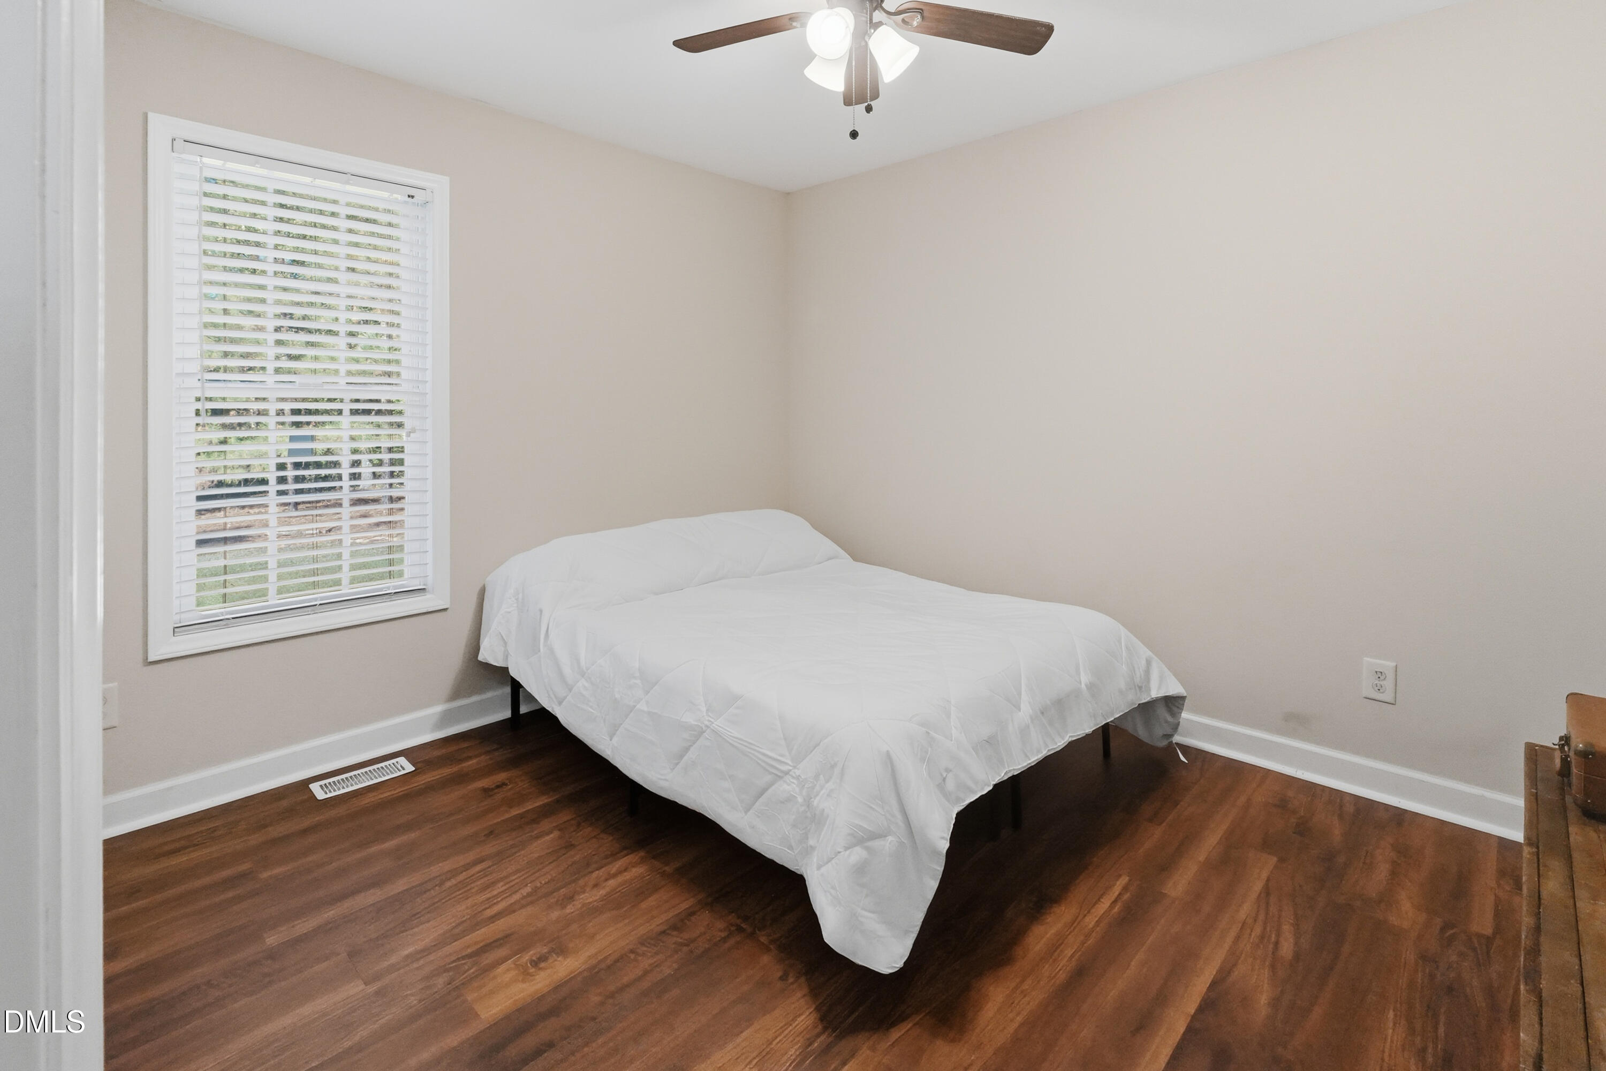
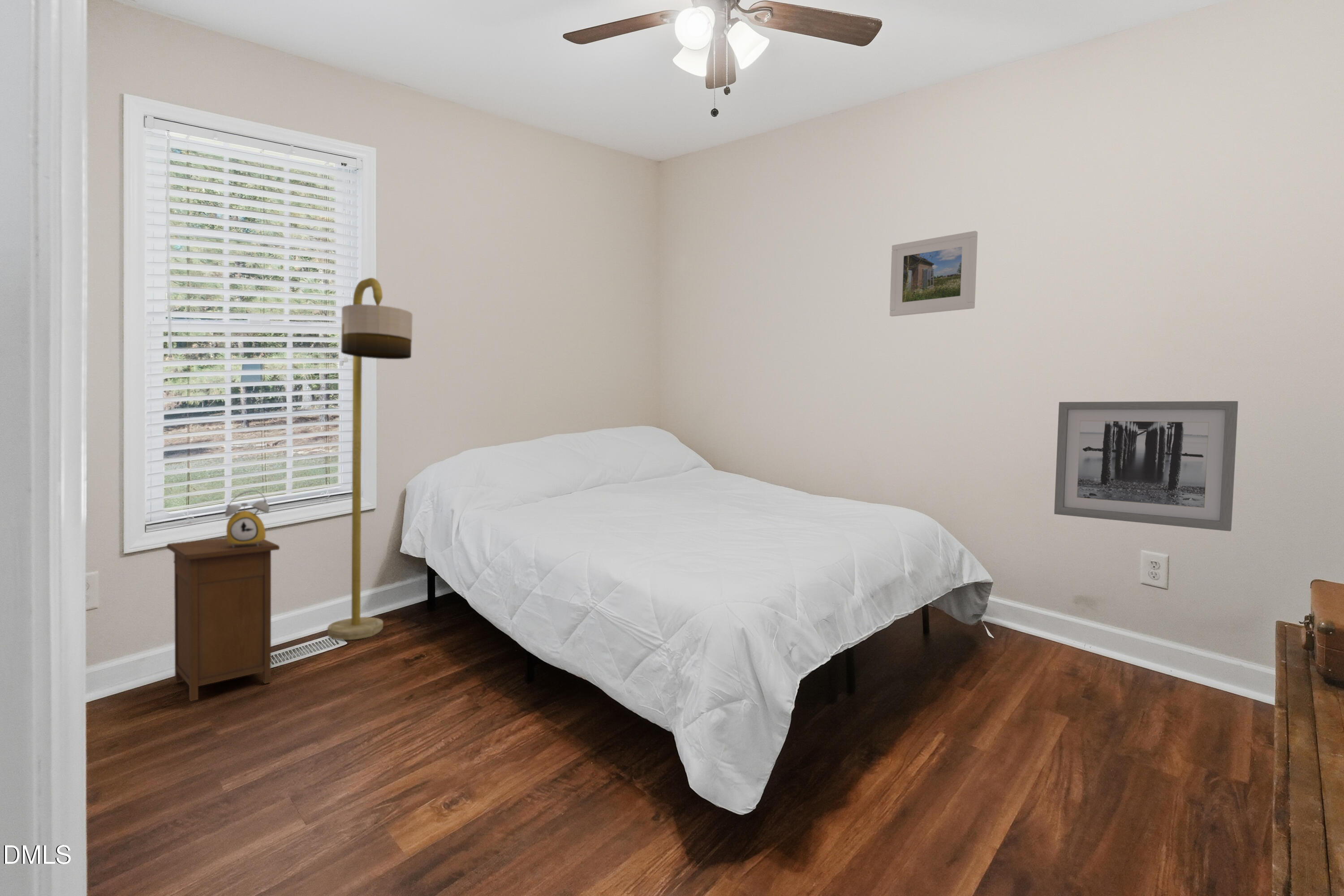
+ wall art (1139, 462)
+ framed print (931, 276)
+ nightstand (219, 609)
+ floor lamp (361, 460)
+ alarm clock (247, 517)
